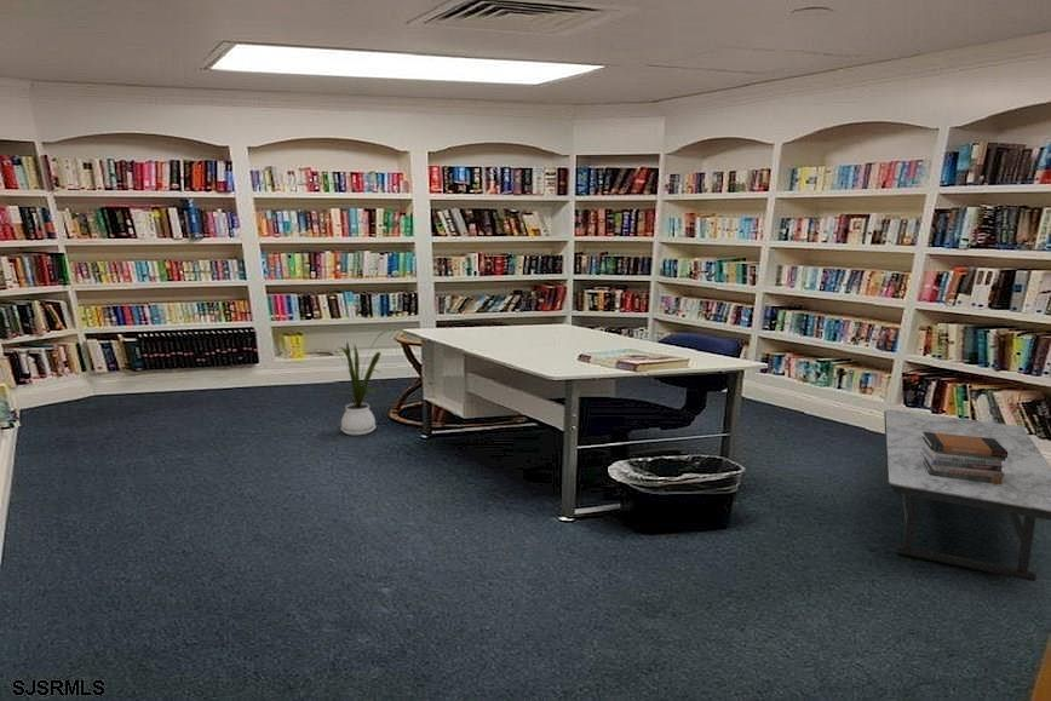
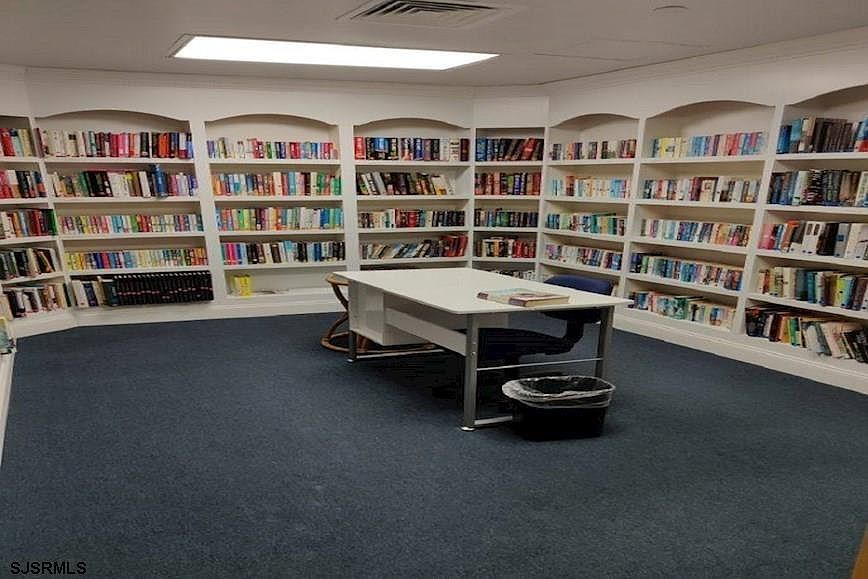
- house plant (360, 380)
- coffee table (958, 489)
- book stack (960, 456)
